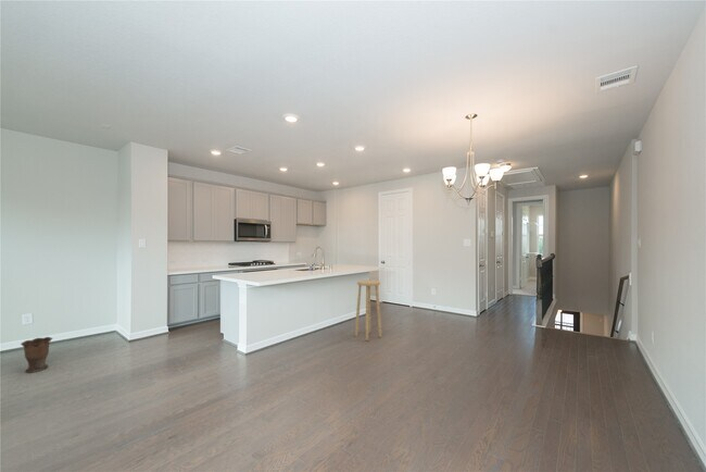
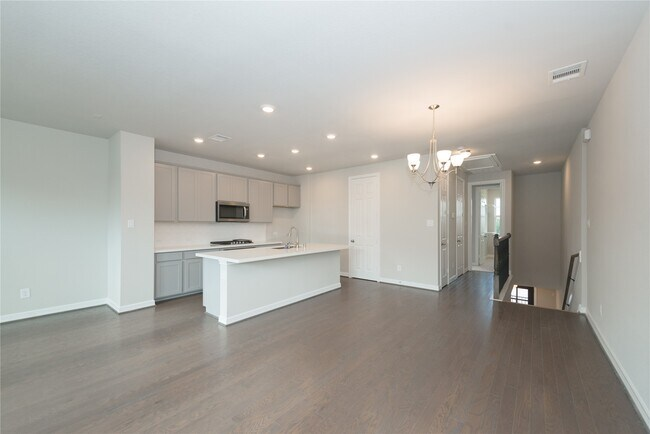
- stool (368, 309)
- vase (36, 355)
